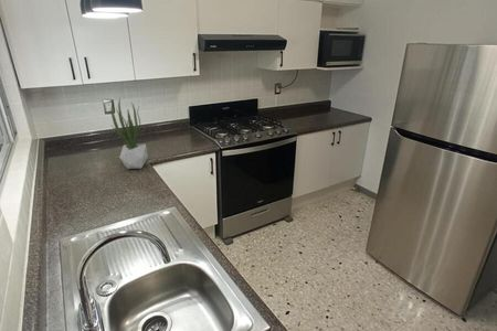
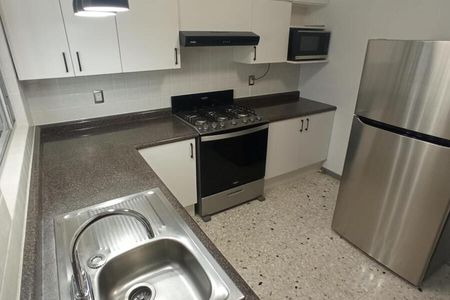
- potted plant (128, 135)
